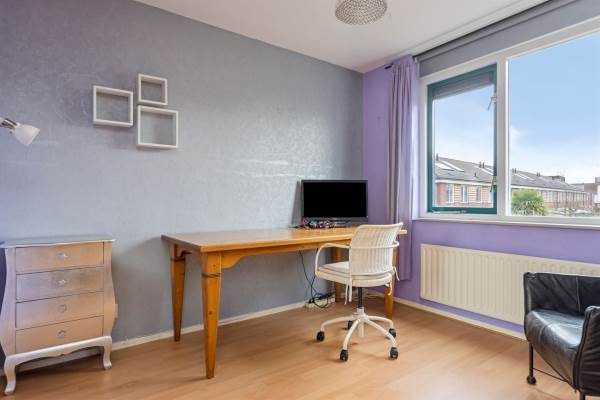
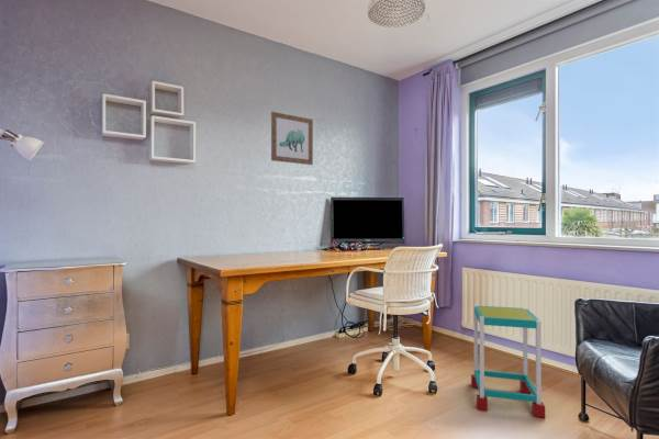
+ side table (504, 372)
+ wall art (292, 138)
